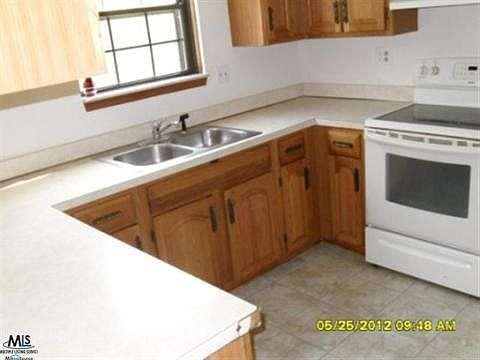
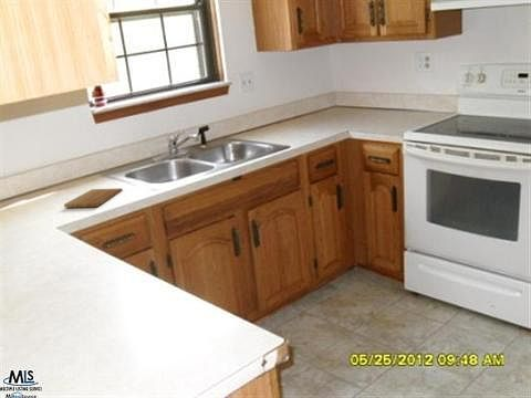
+ cutting board (94, 197)
